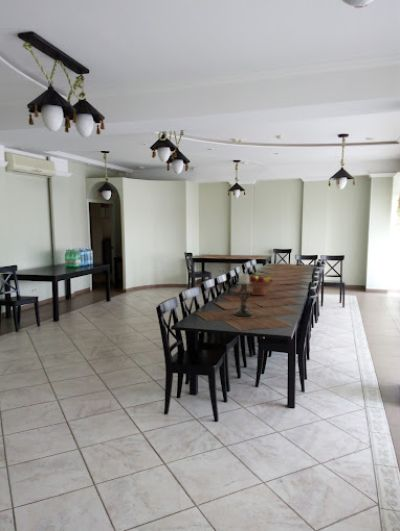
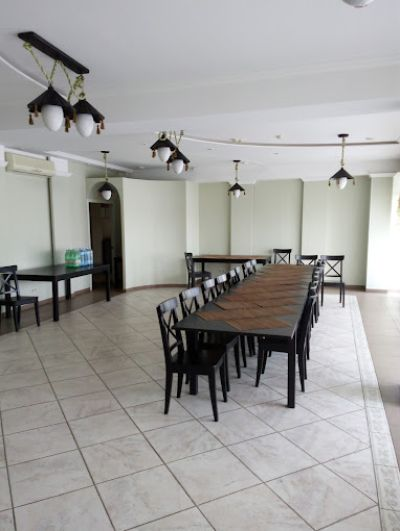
- candle holder (244, 294)
- fruit bowl (258, 284)
